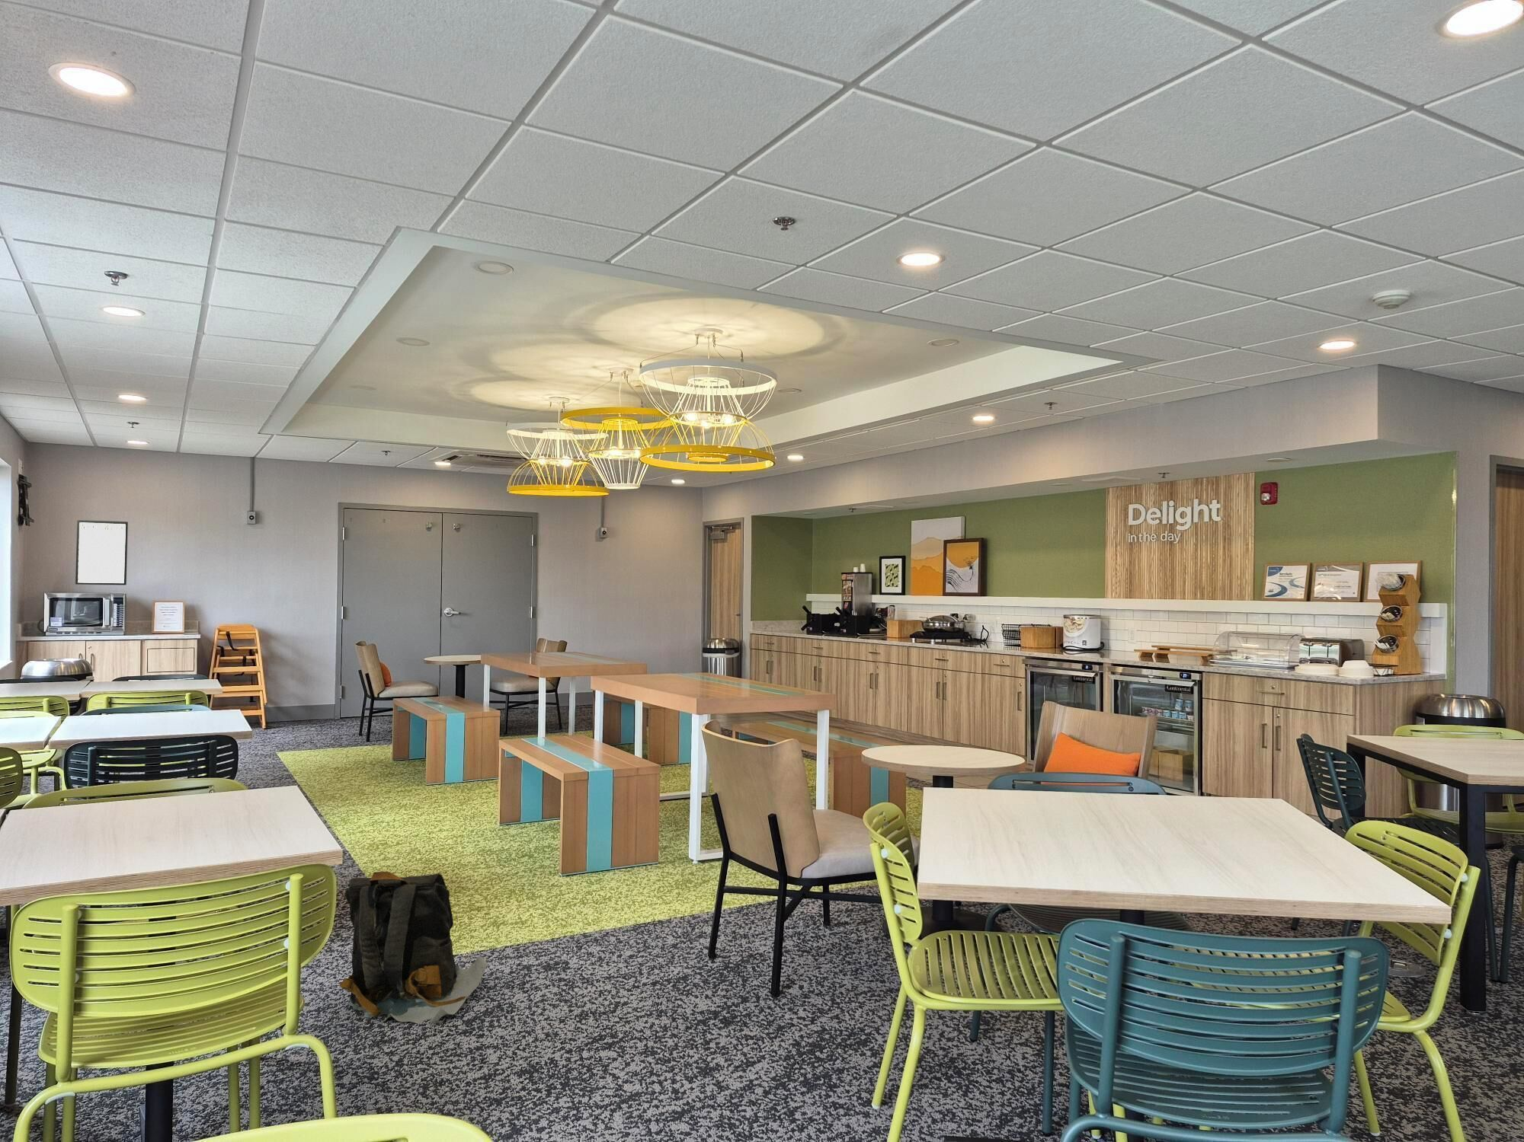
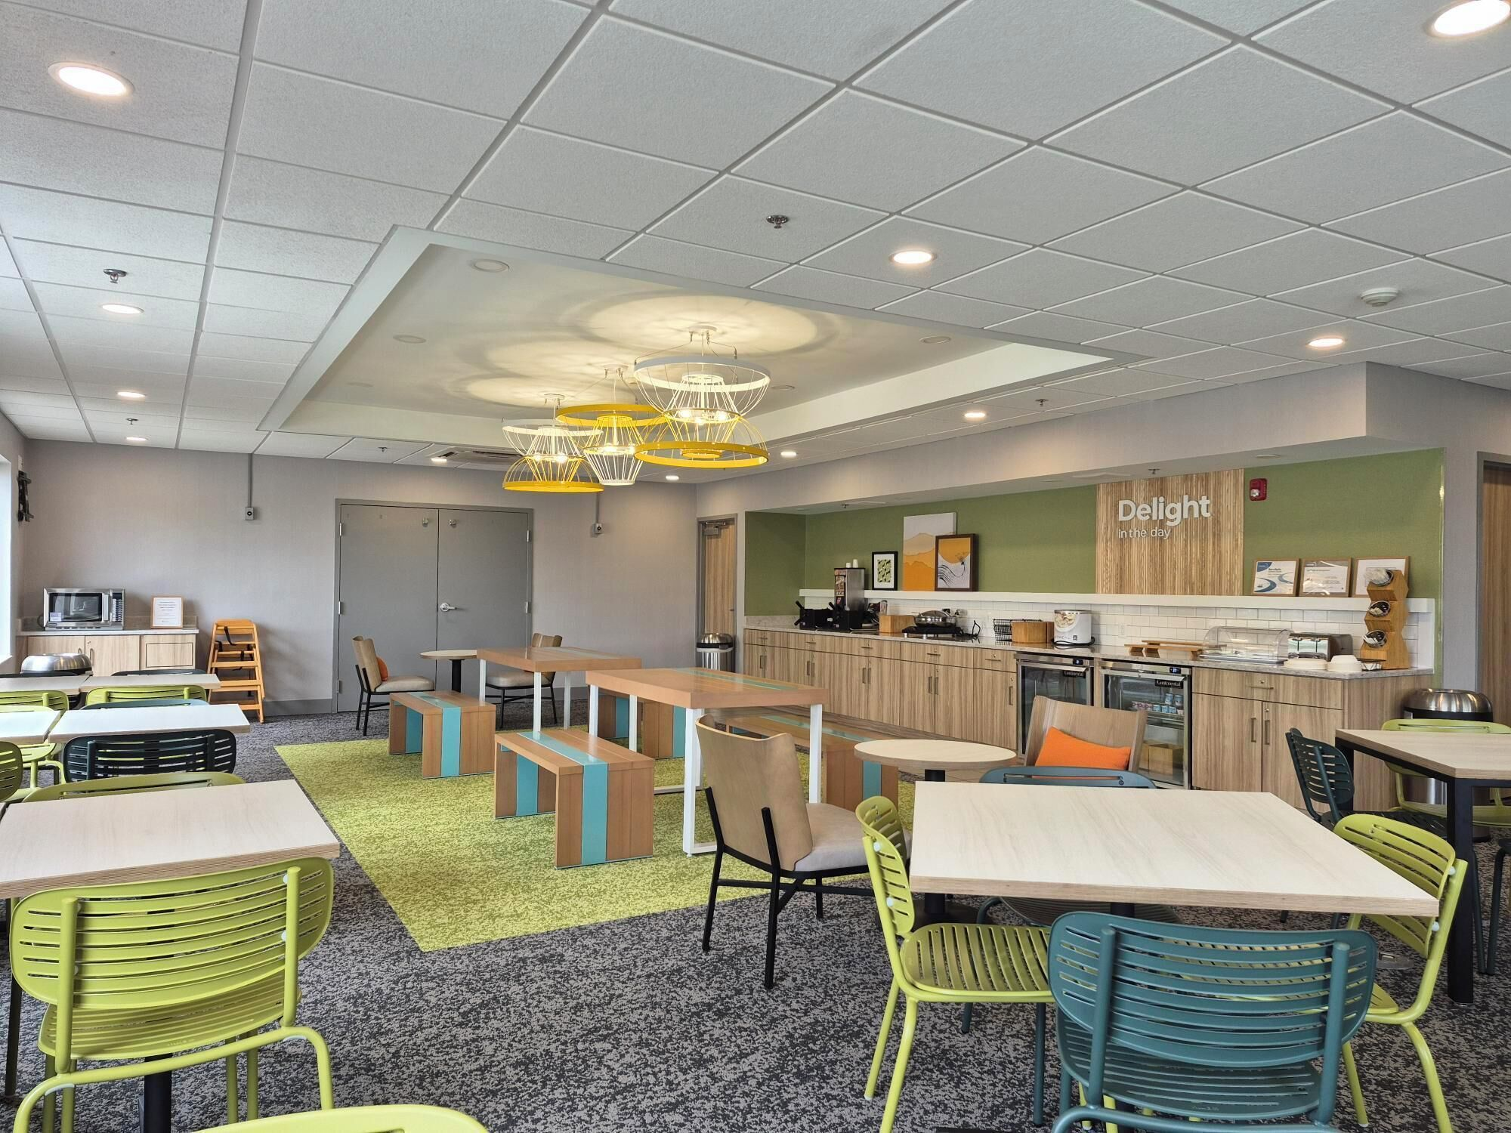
- backpack (412, 927)
- writing board (101, 553)
